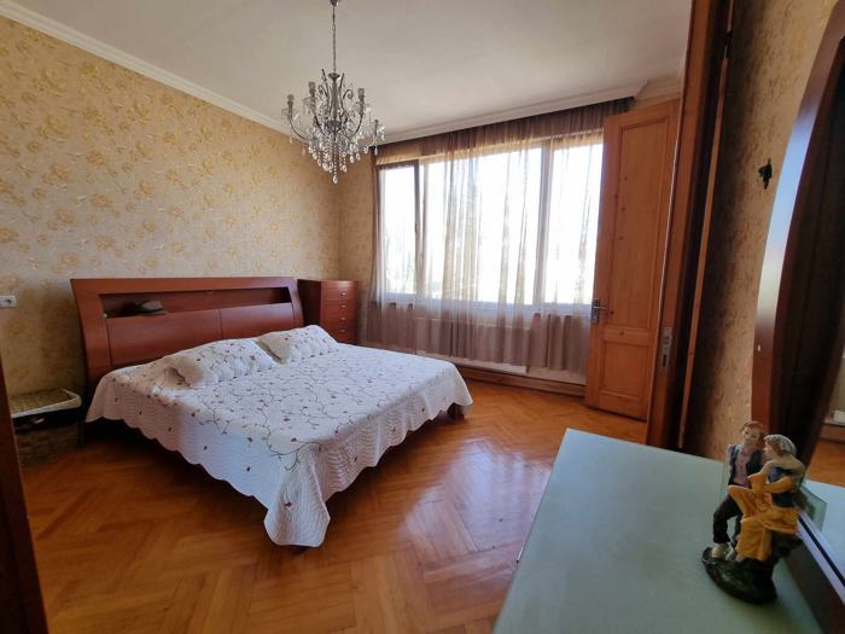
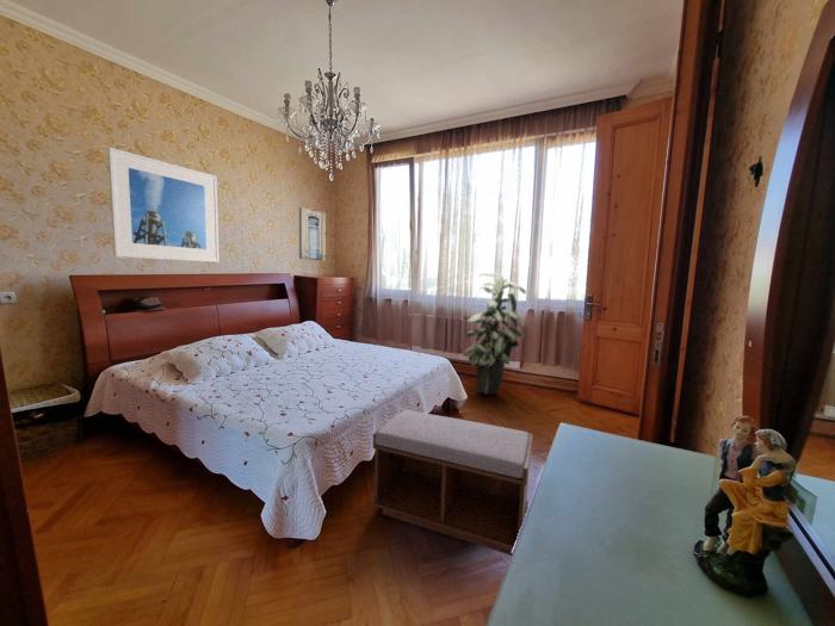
+ bench (452, 472)
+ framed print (171, 212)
+ wall art (313, 235)
+ indoor plant (491, 333)
